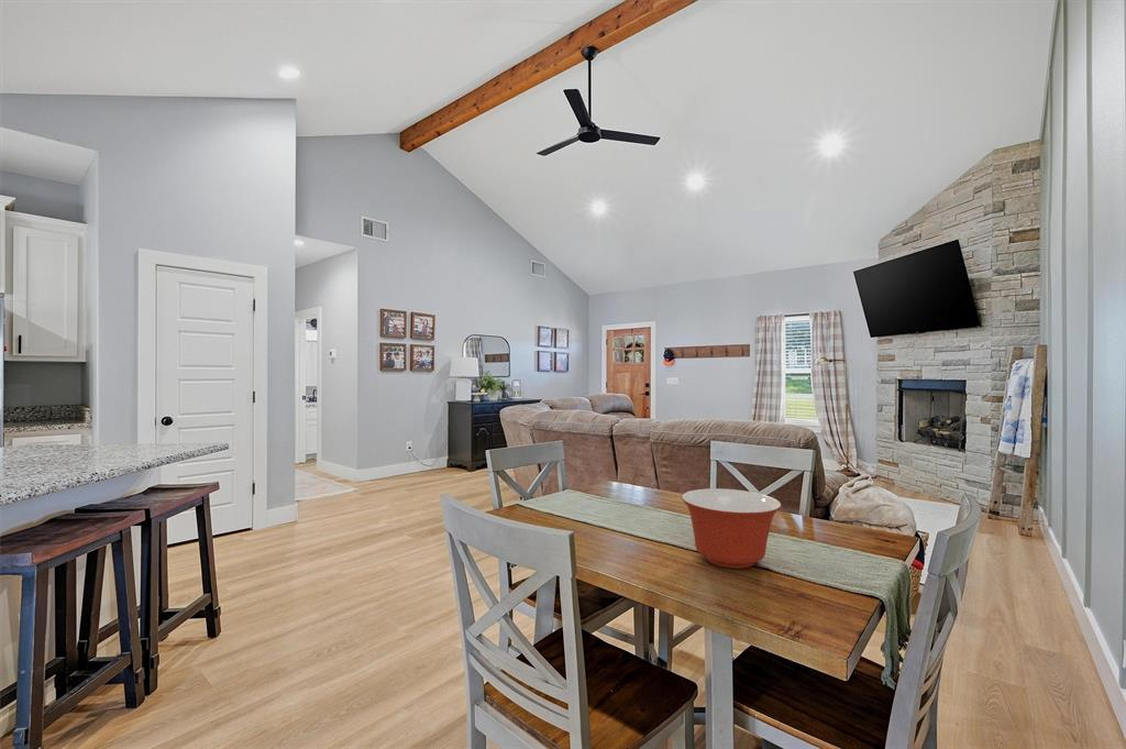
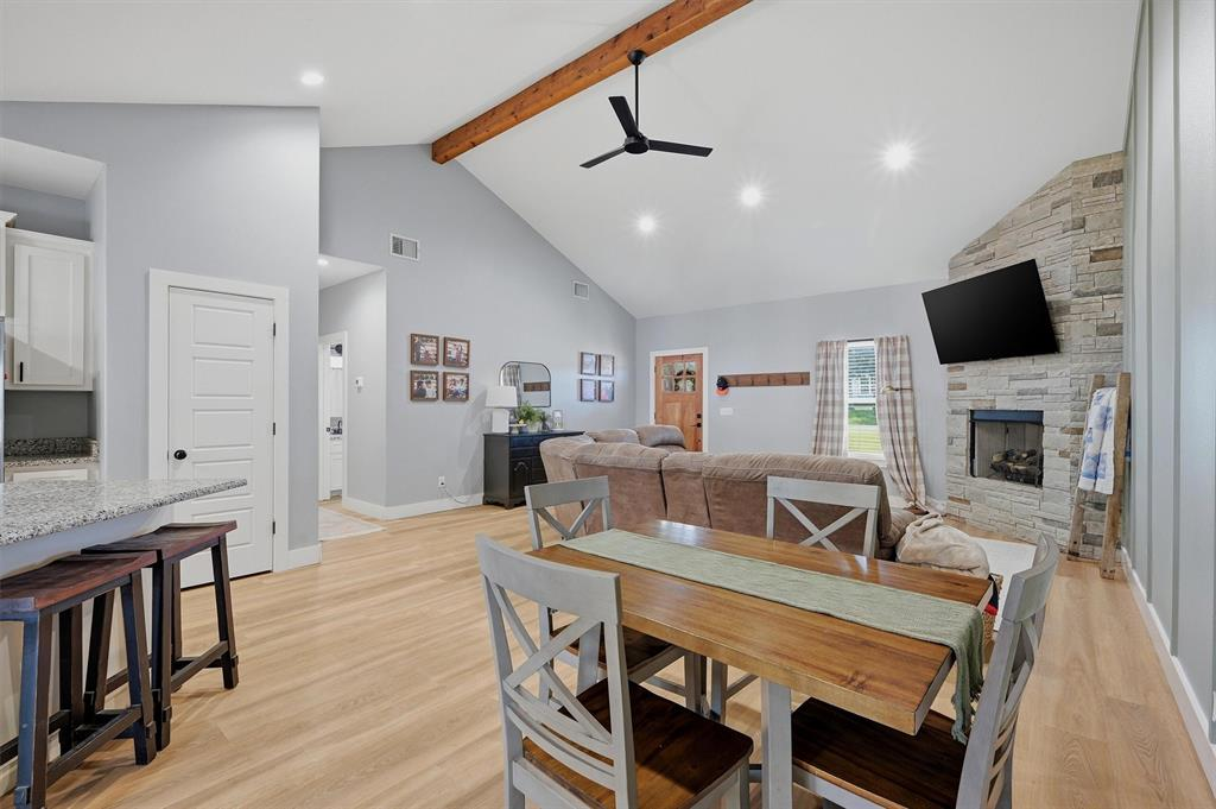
- mixing bowl (729, 529)
